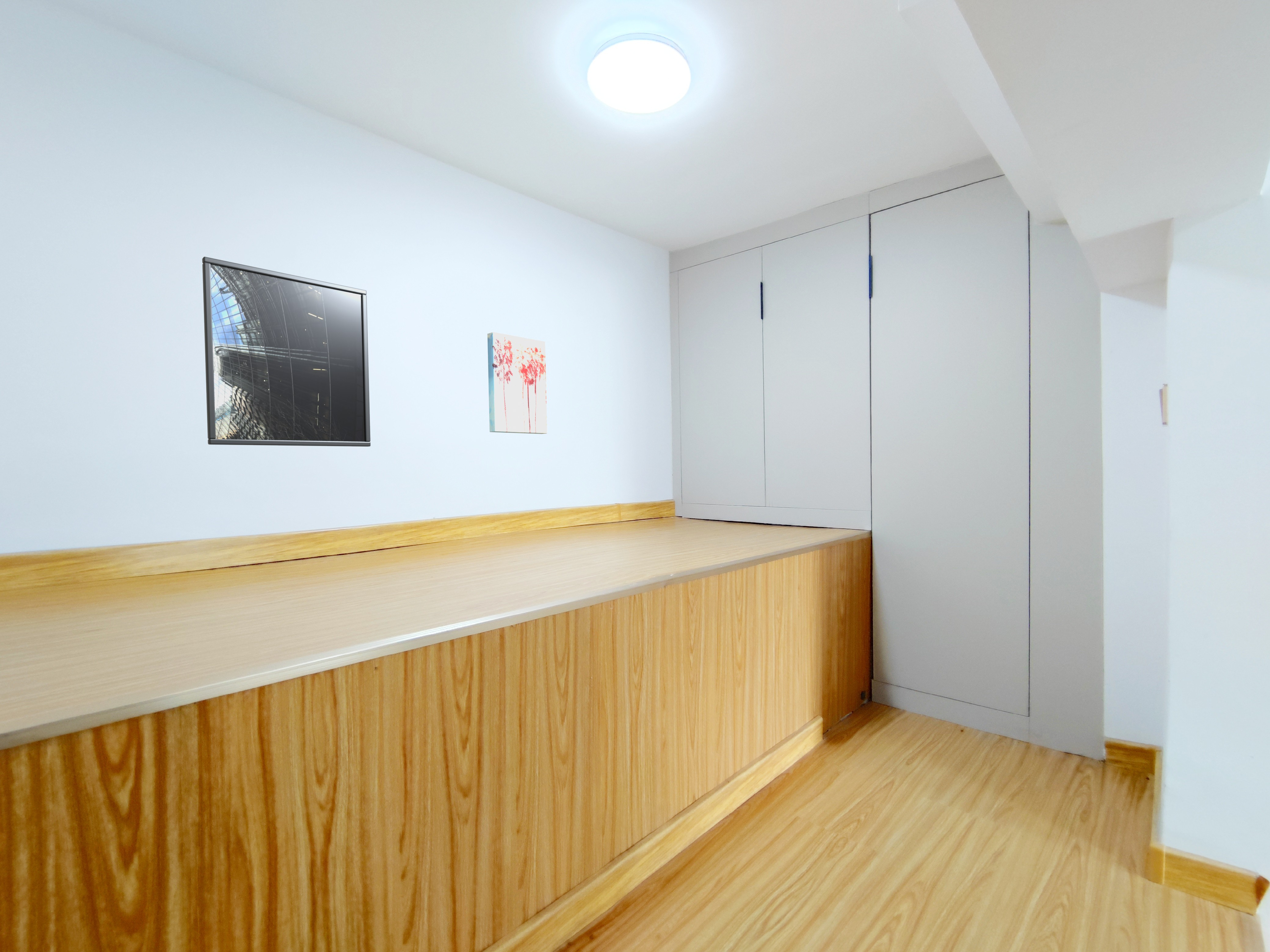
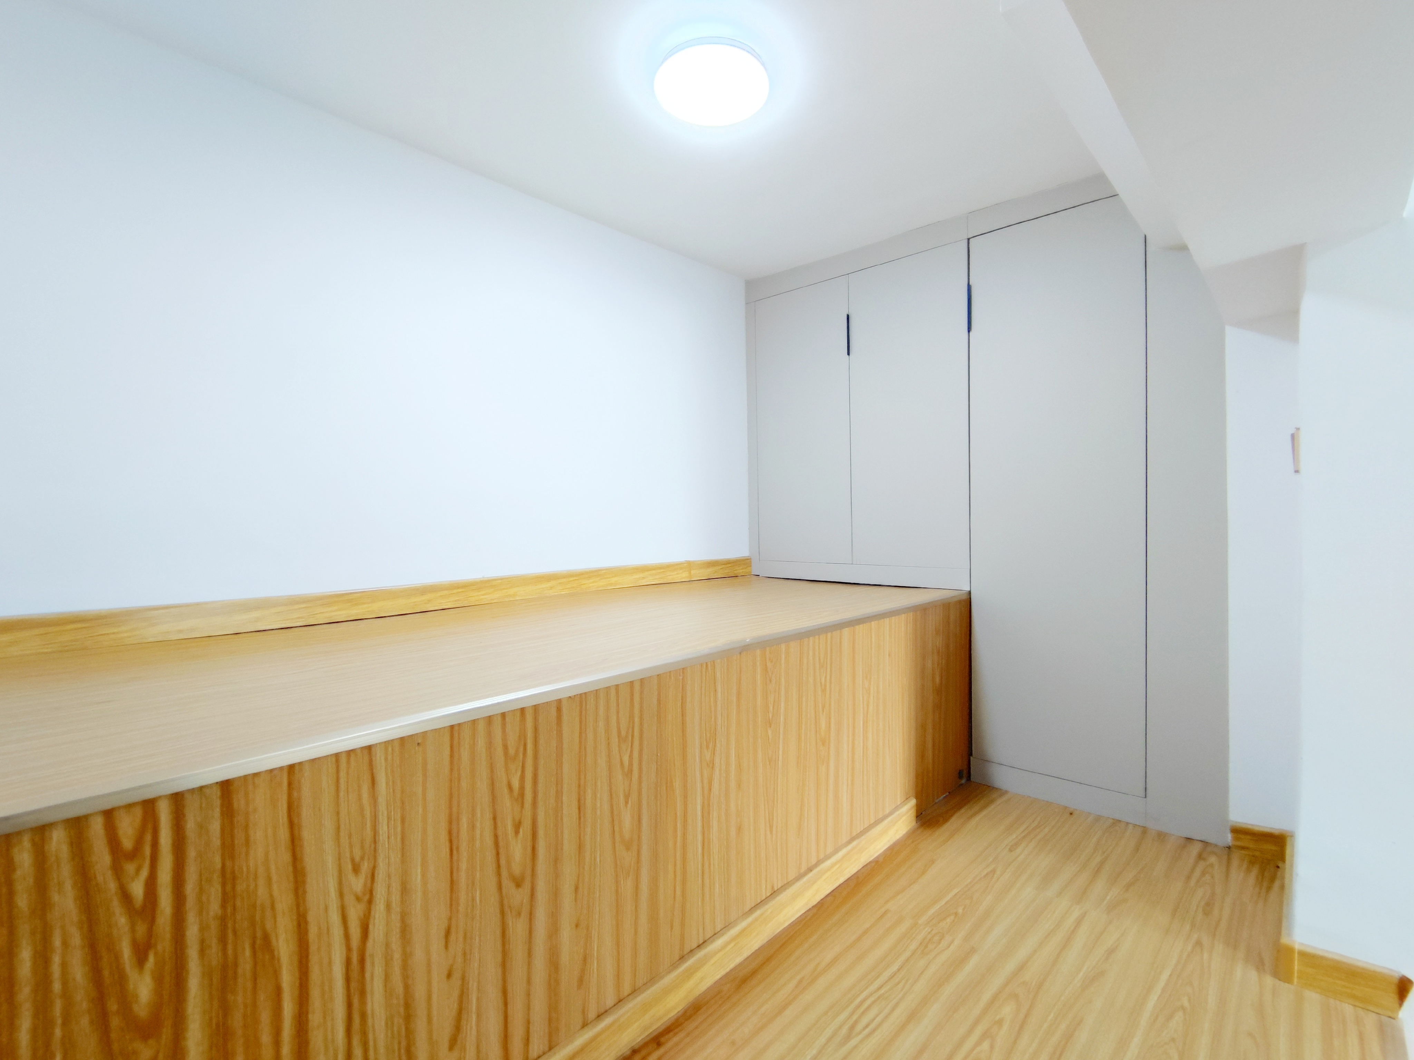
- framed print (294, 361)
- wall art (518, 385)
